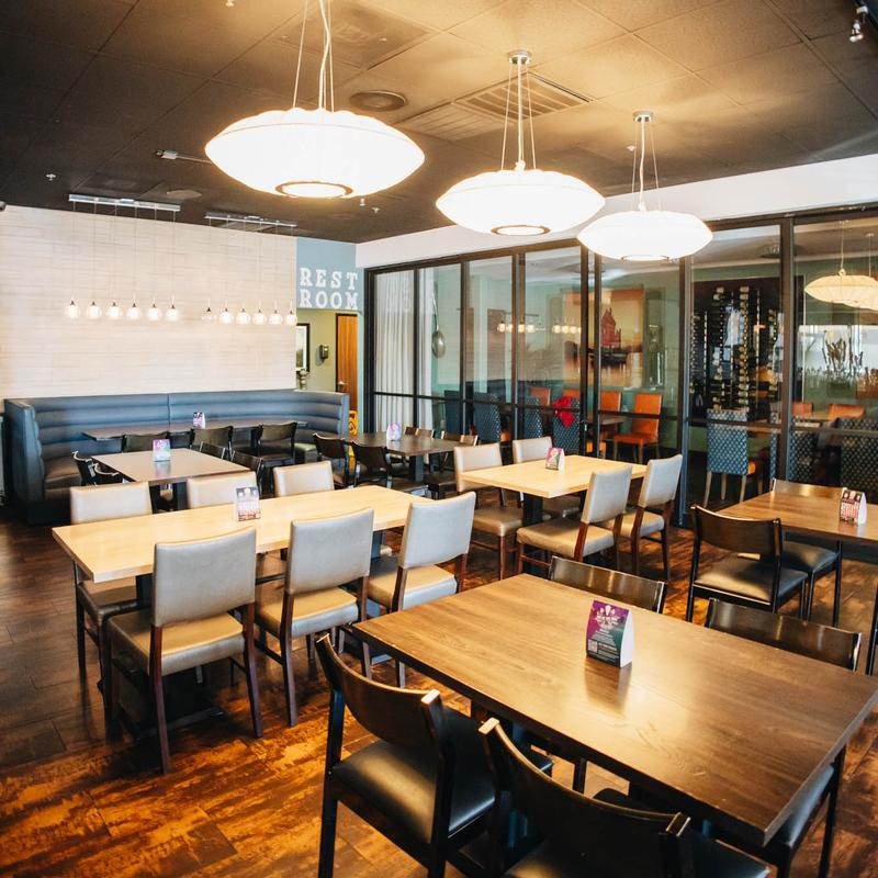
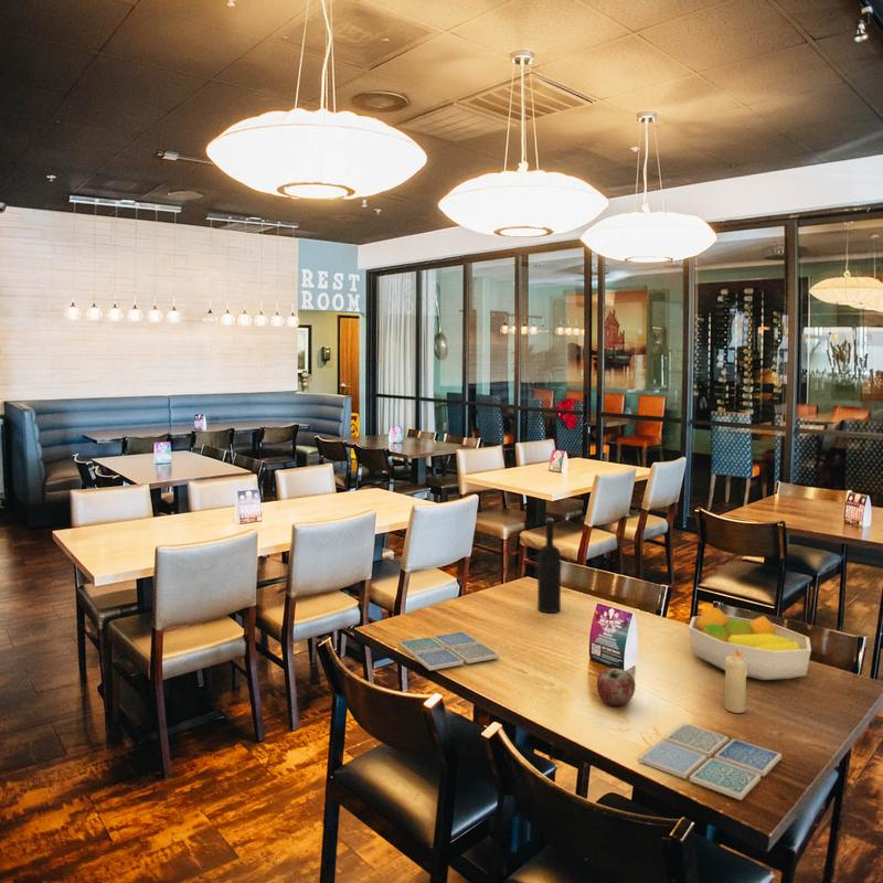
+ wine bottle (549, 565)
+ apple (615, 687)
+ drink coaster (710, 758)
+ drink coaster (447, 649)
+ fruit bowl (747, 640)
+ candle (735, 678)
